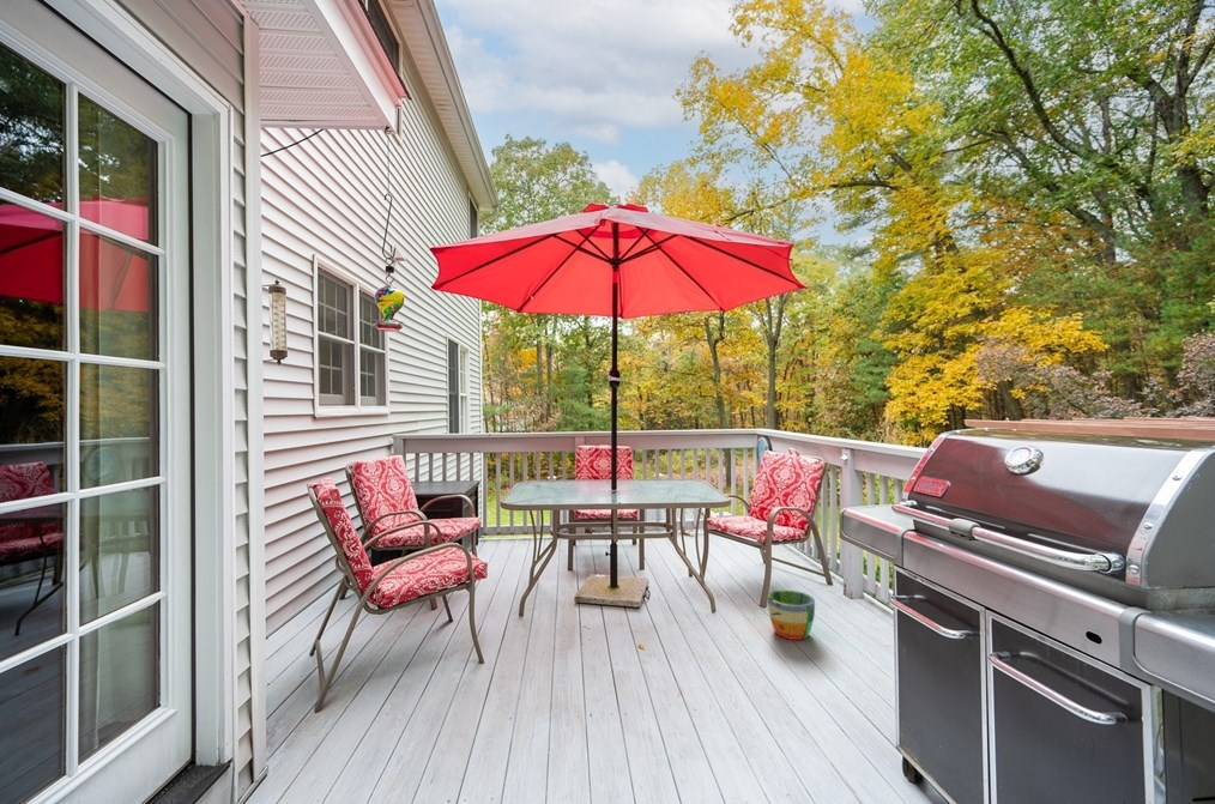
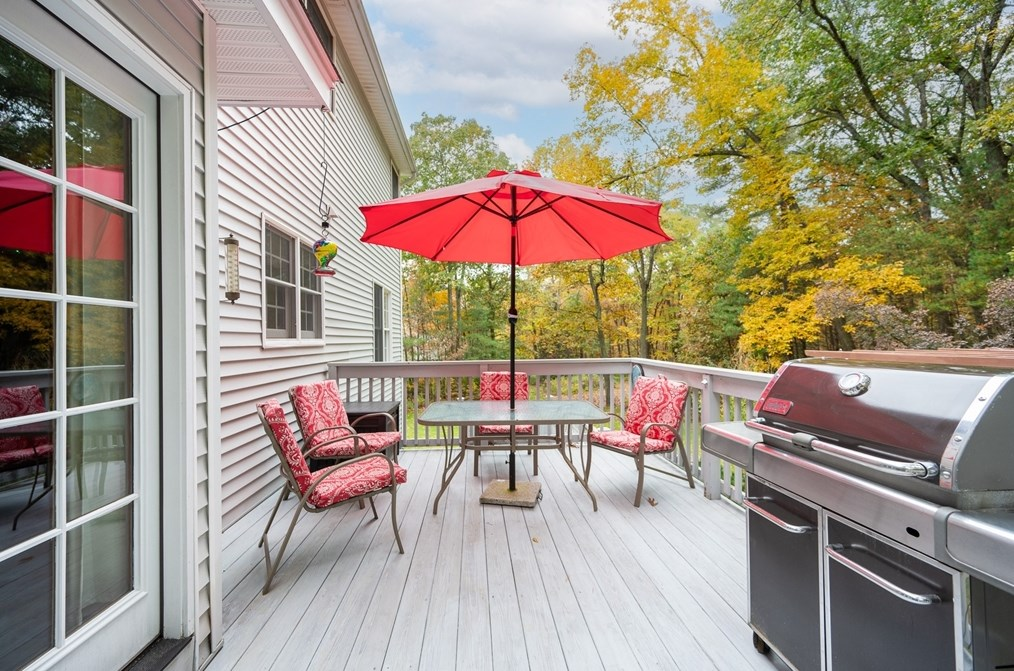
- planter pot (791, 615)
